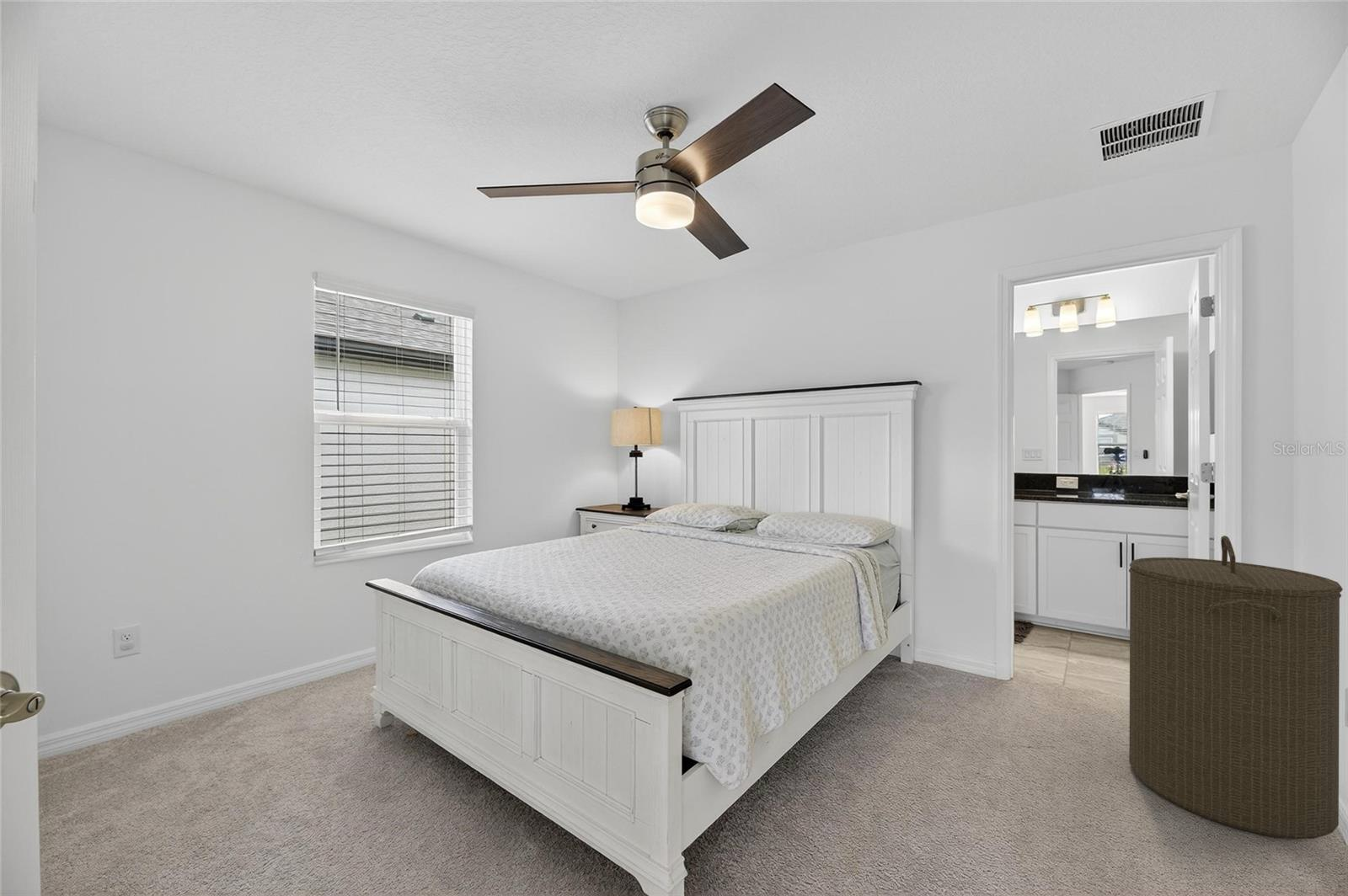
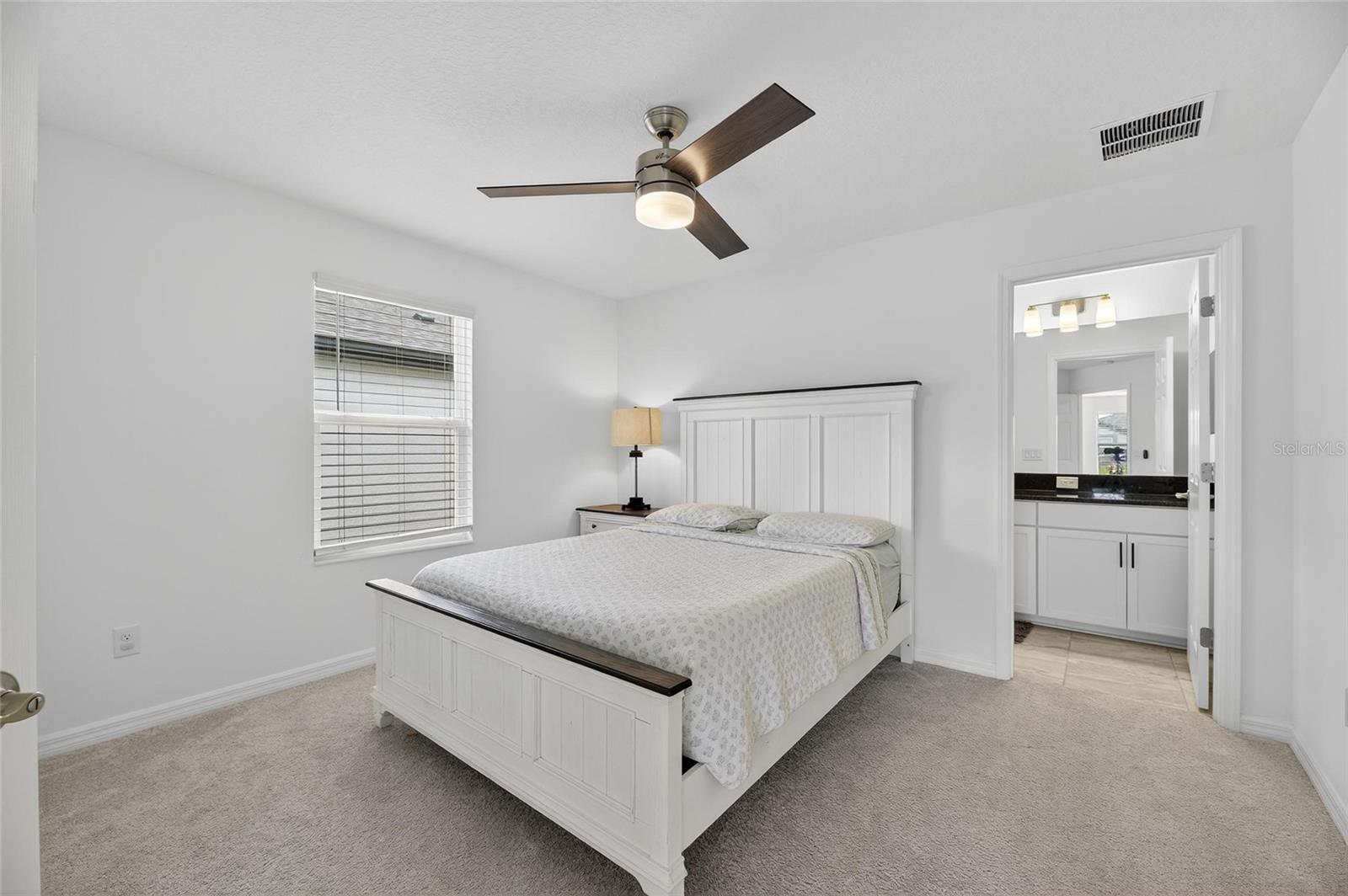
- laundry hamper (1225, 663)
